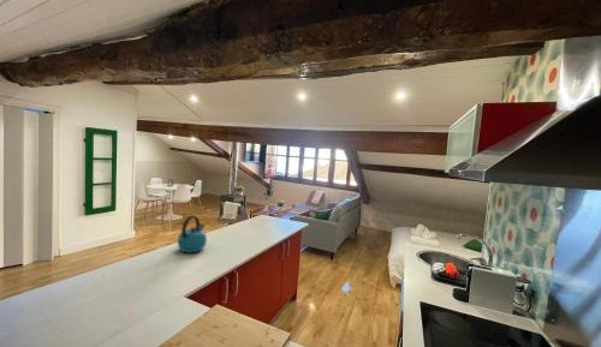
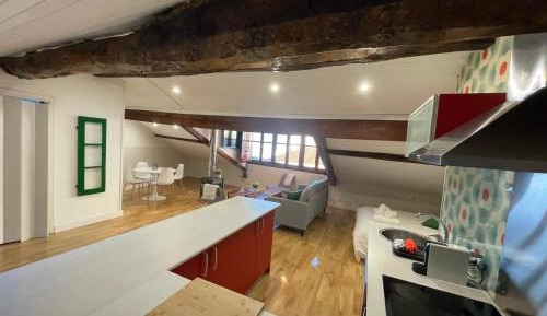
- kettle (194, 232)
